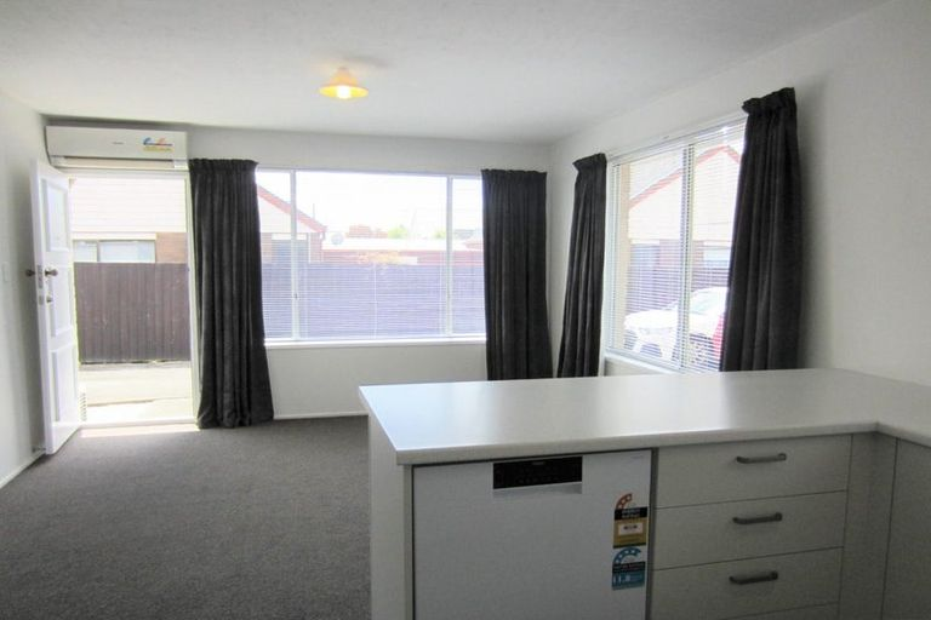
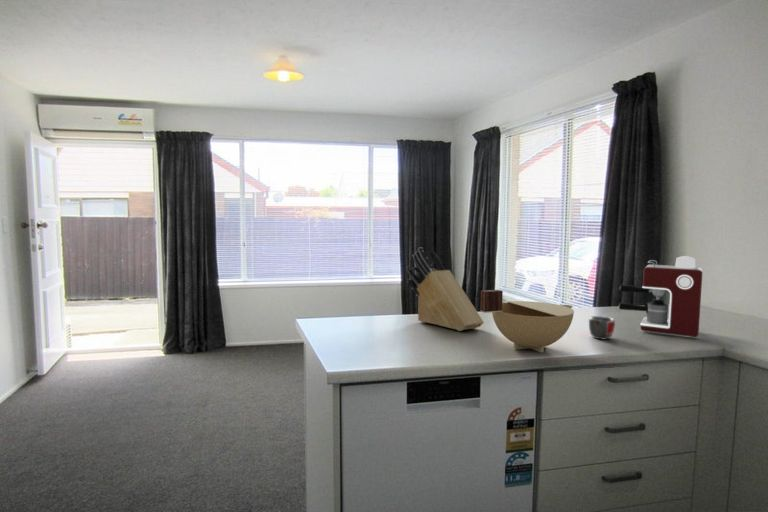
+ bowl (528, 318)
+ mug (603, 327)
+ coffee maker (658, 292)
+ knife block (442, 286)
